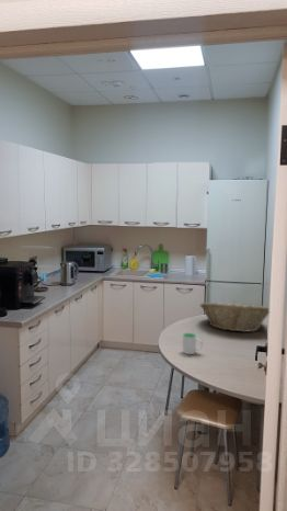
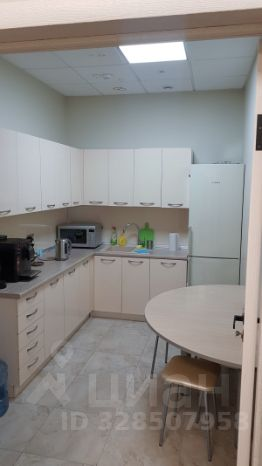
- mug (192, 343)
- fruit basket (233, 313)
